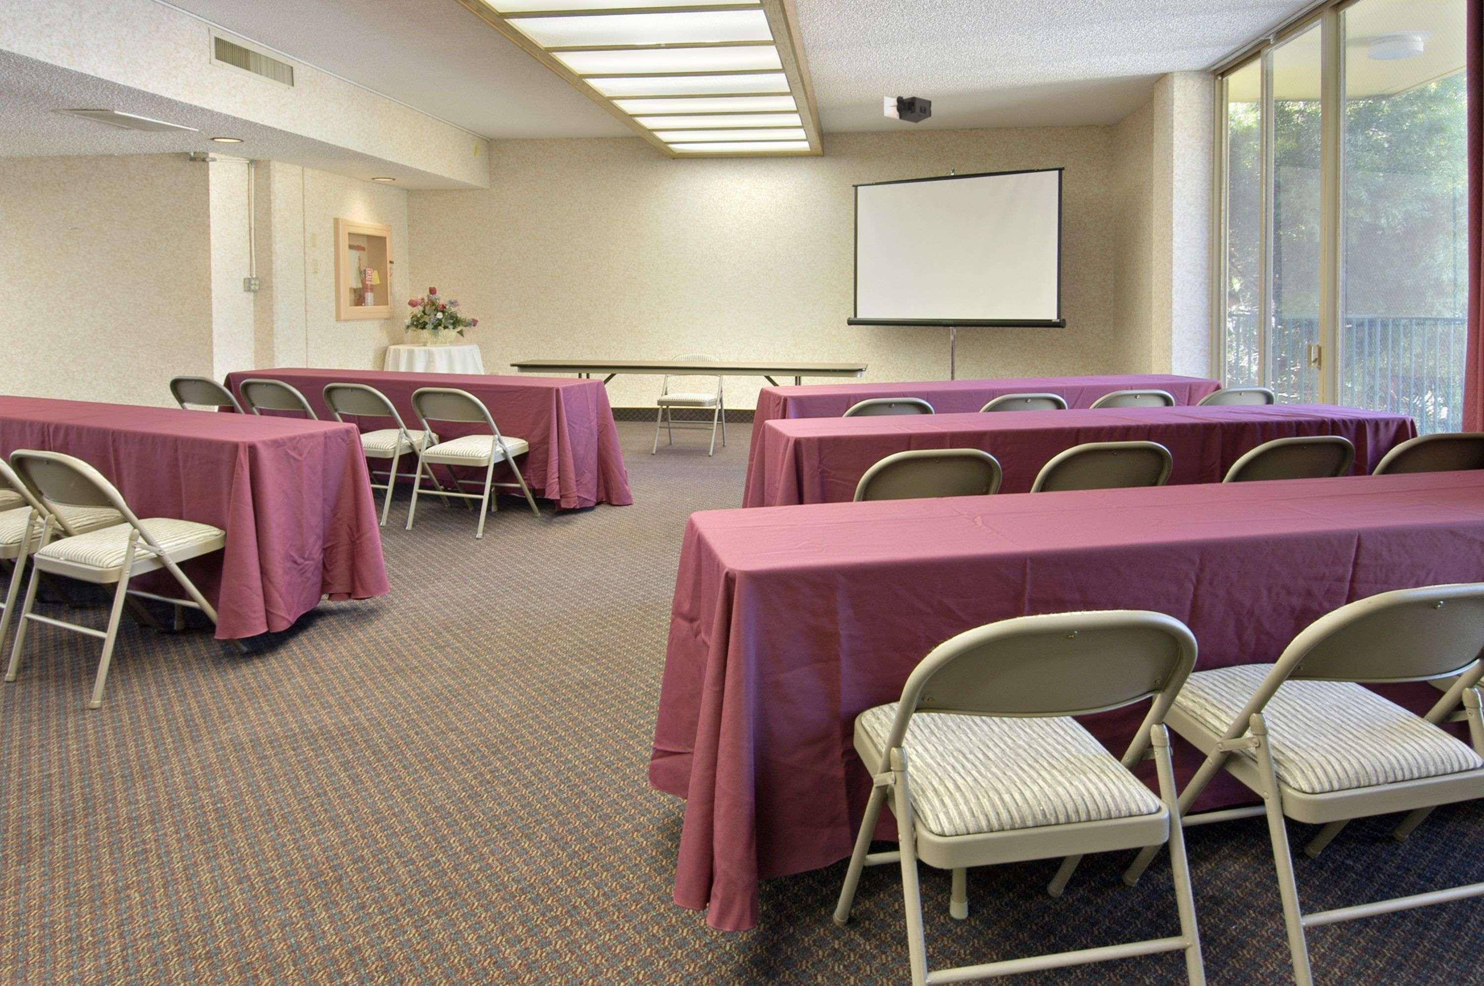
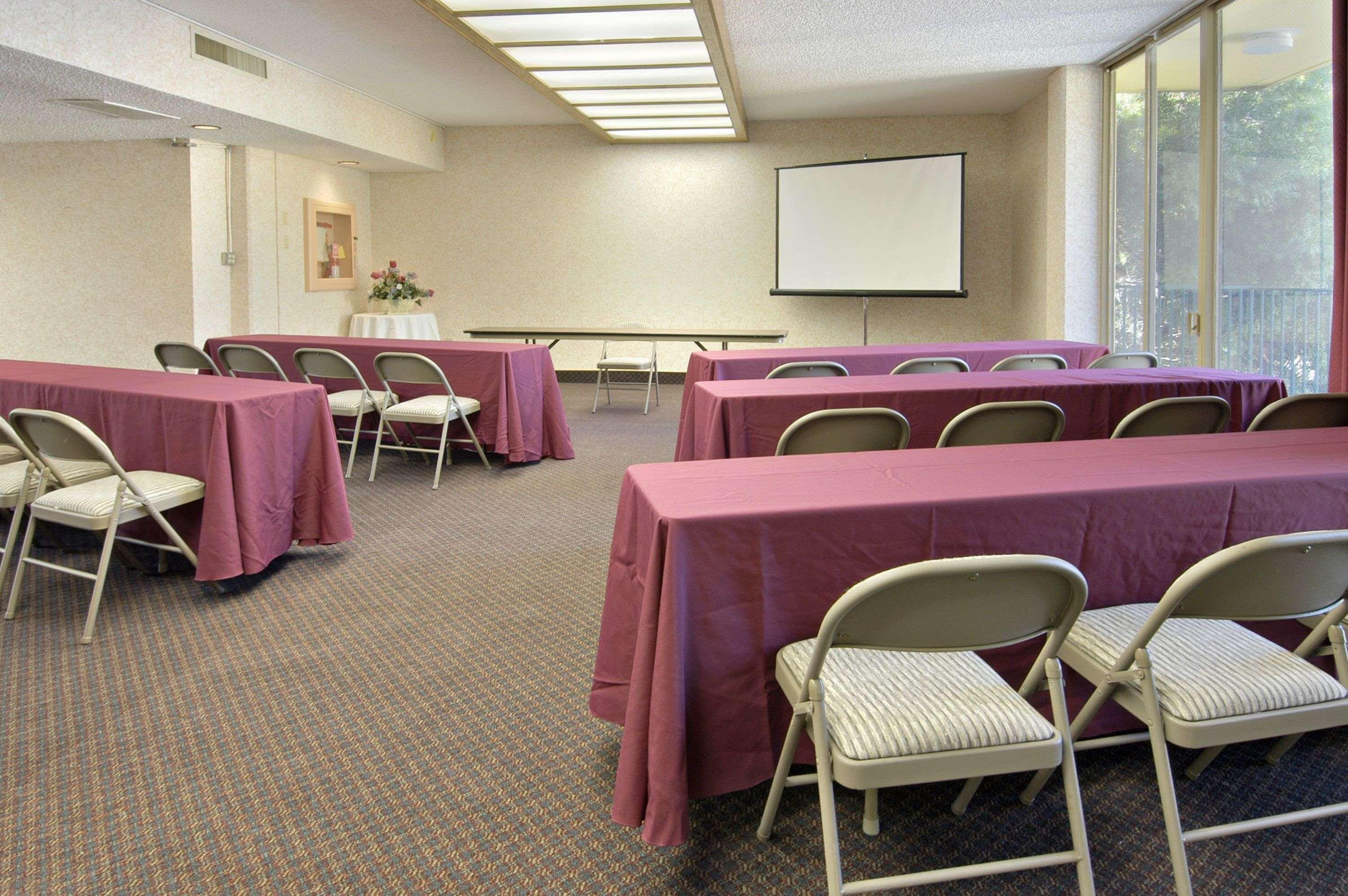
- projector (908, 109)
